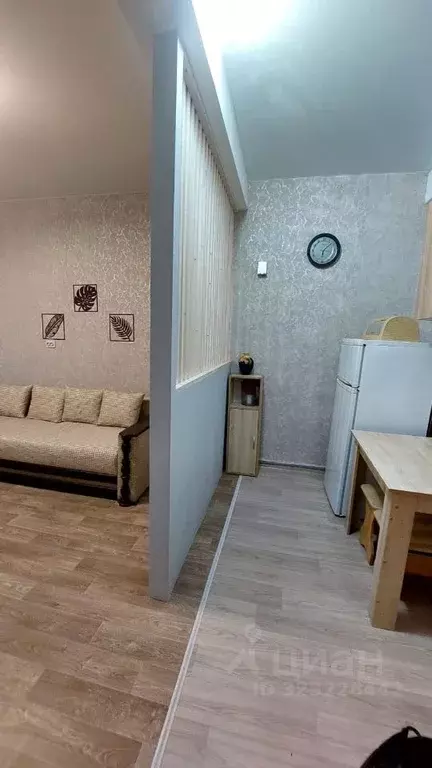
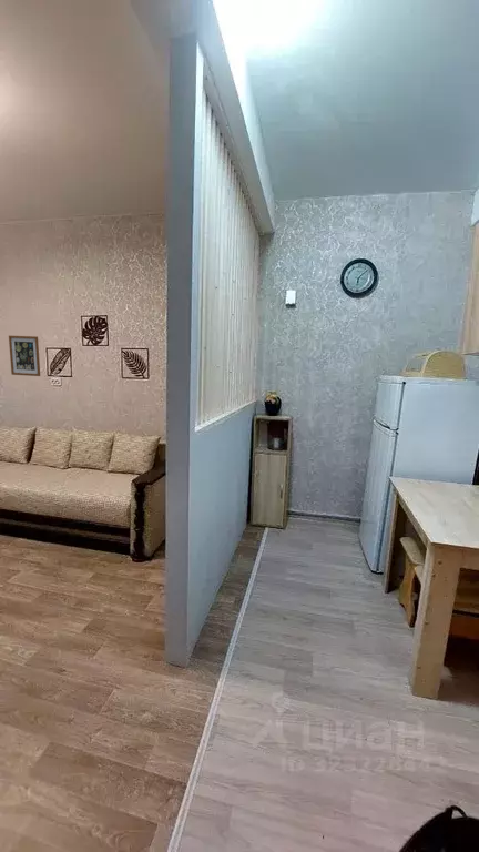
+ wall art (24, 355)
